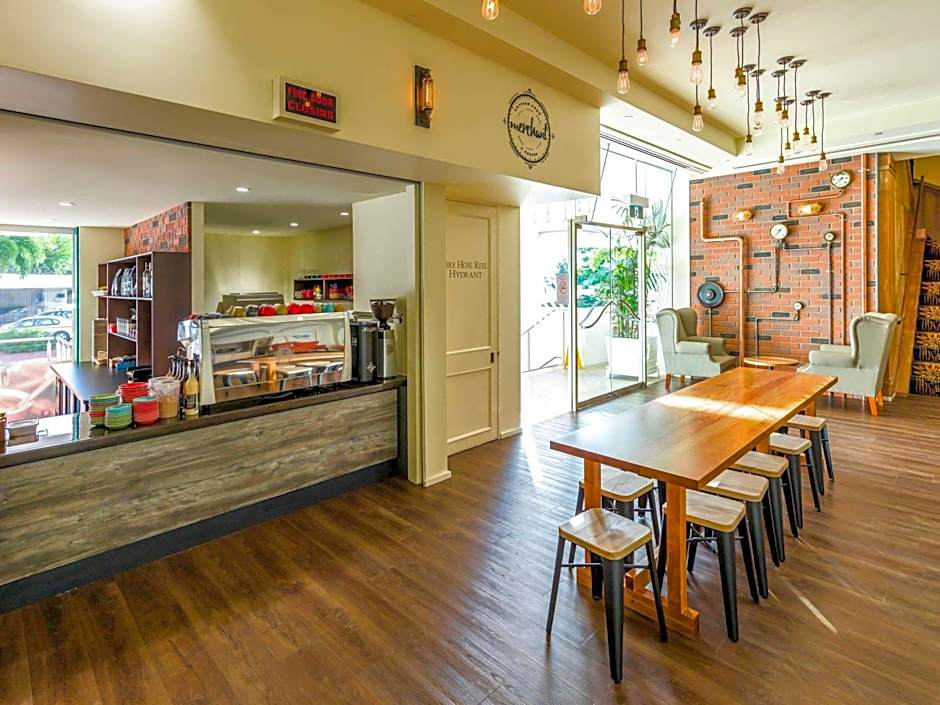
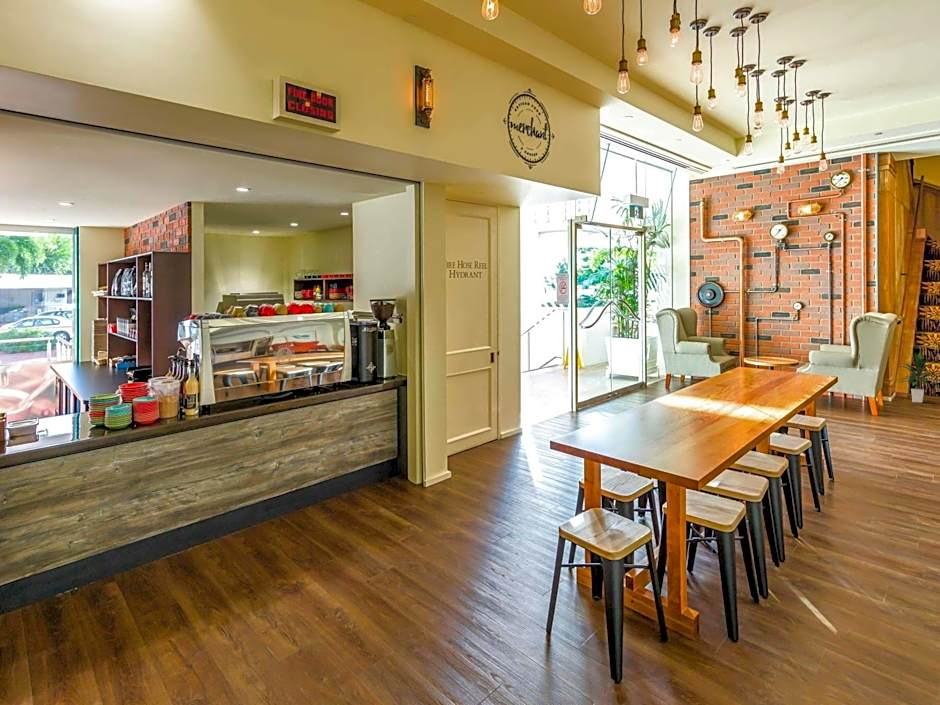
+ indoor plant (919, 377)
